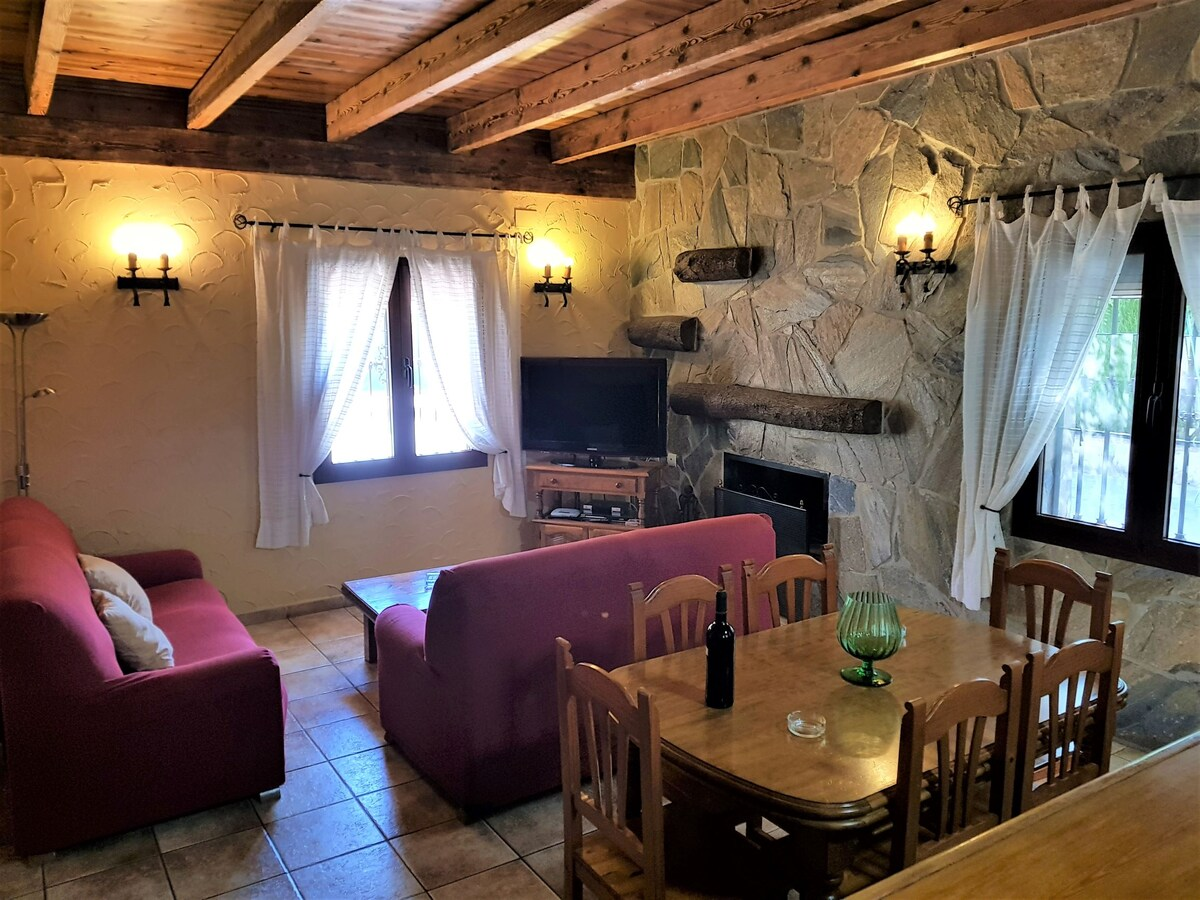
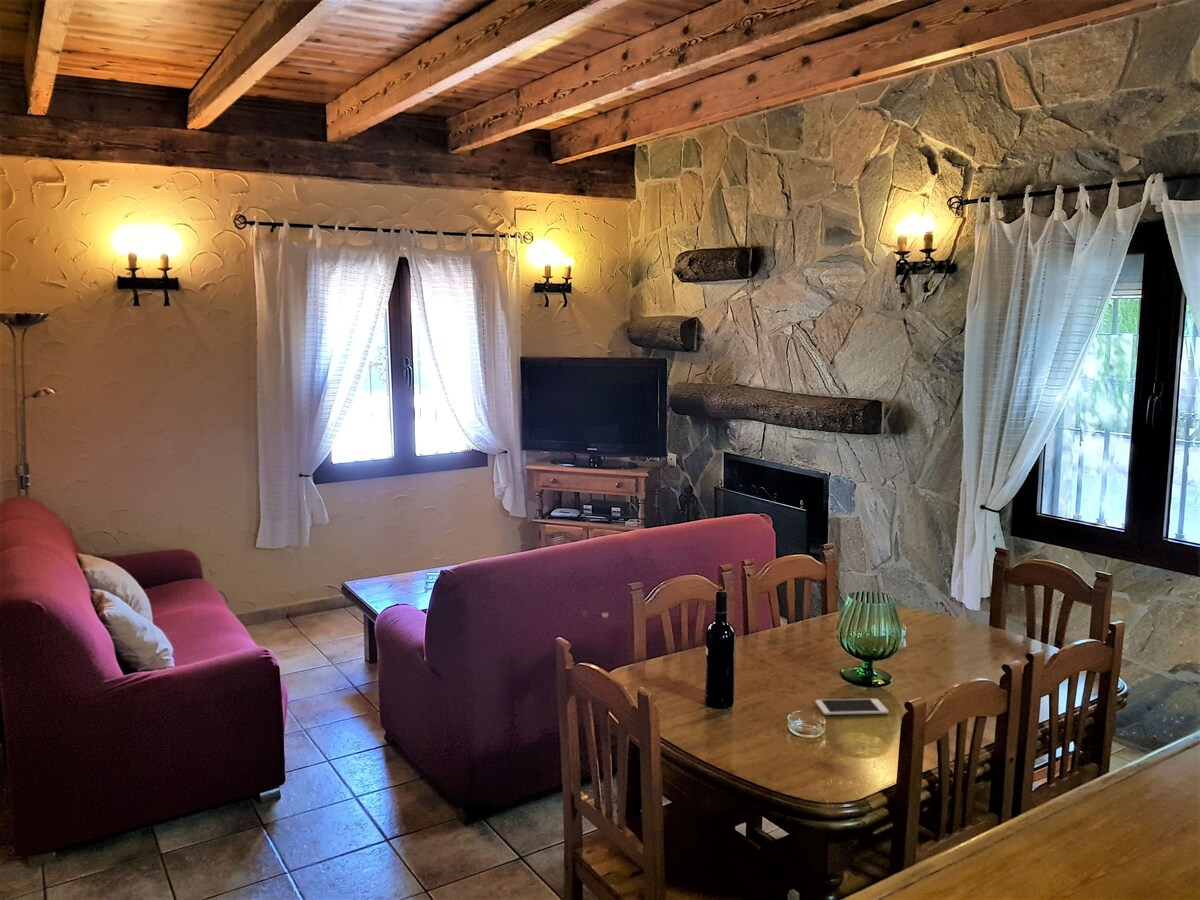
+ cell phone (851, 706)
